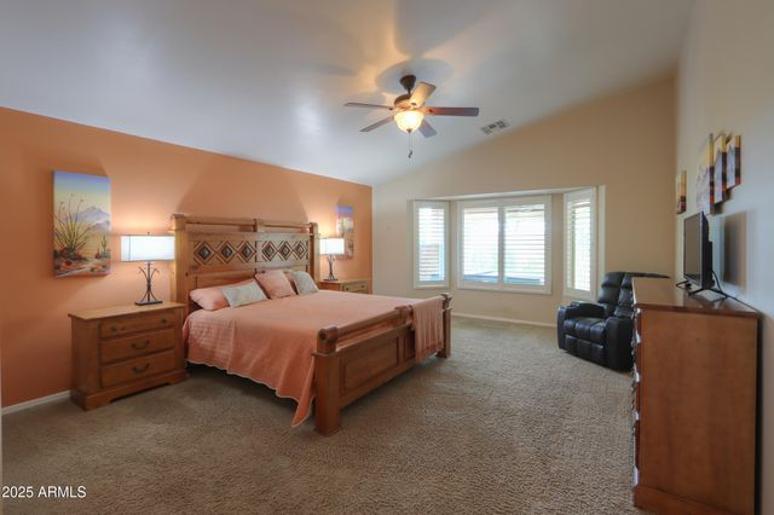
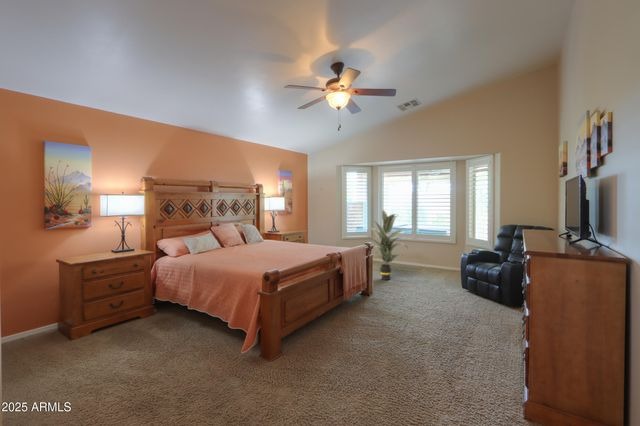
+ indoor plant (386, 244)
